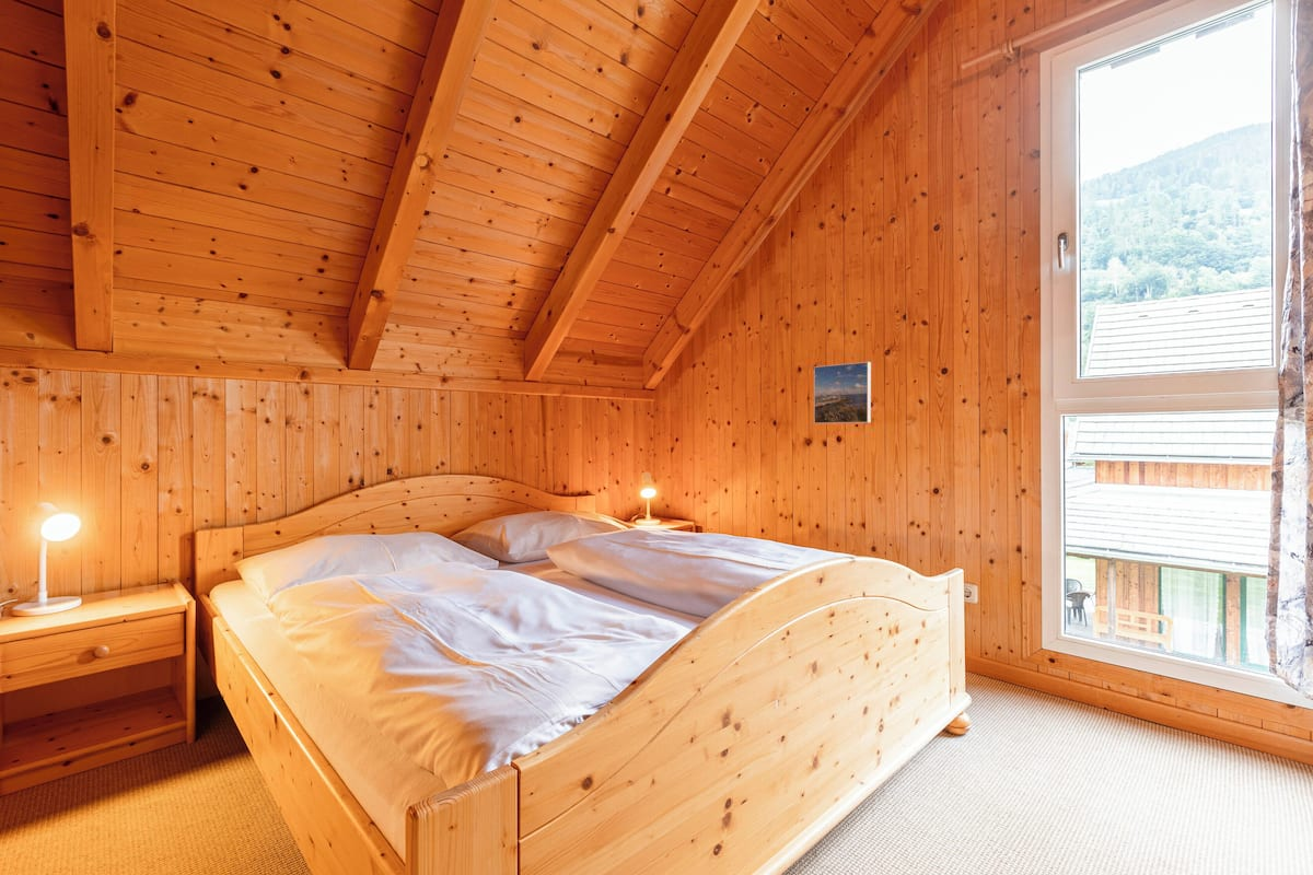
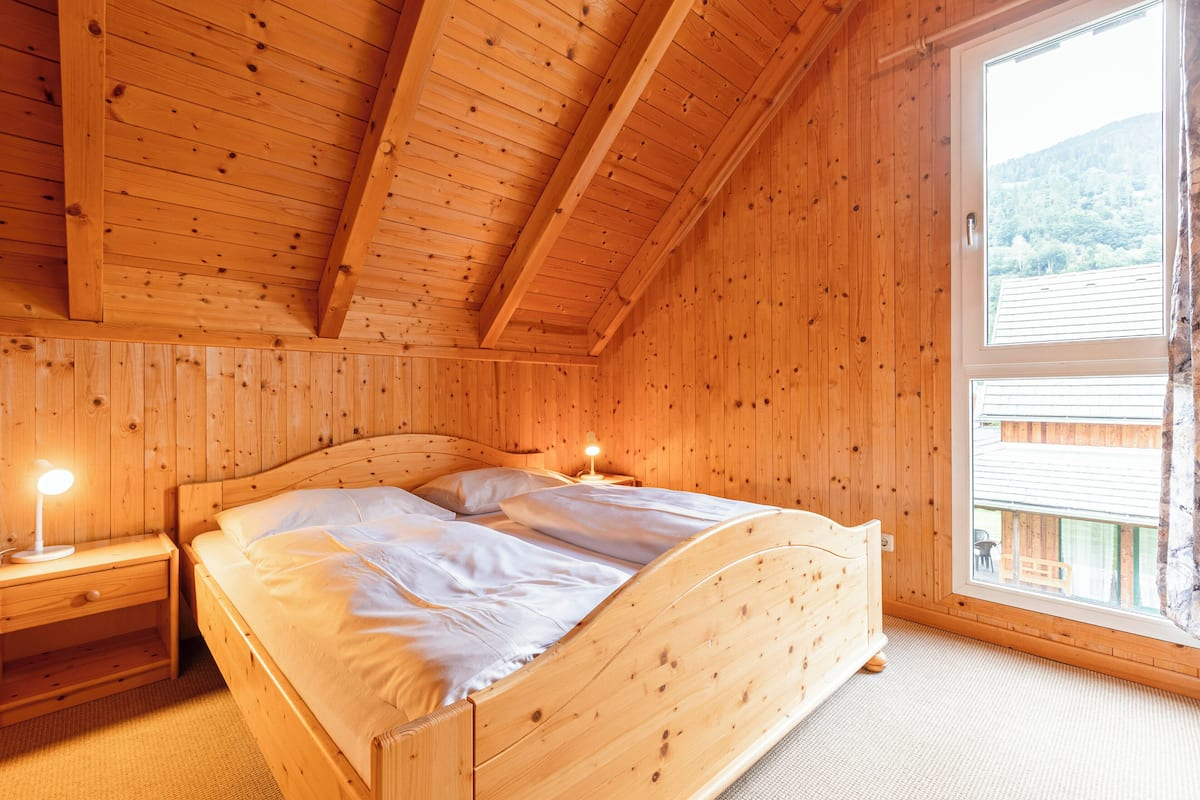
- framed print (841, 394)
